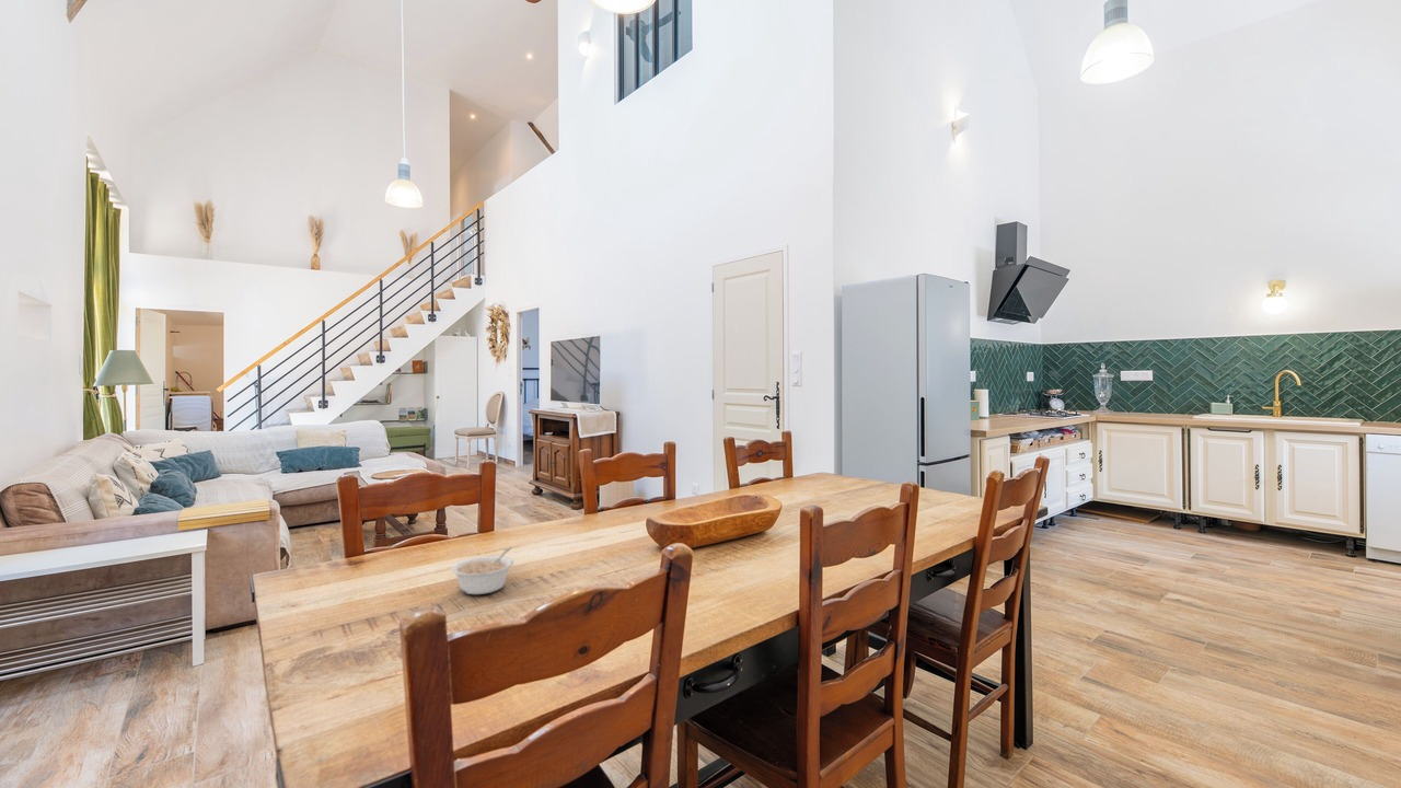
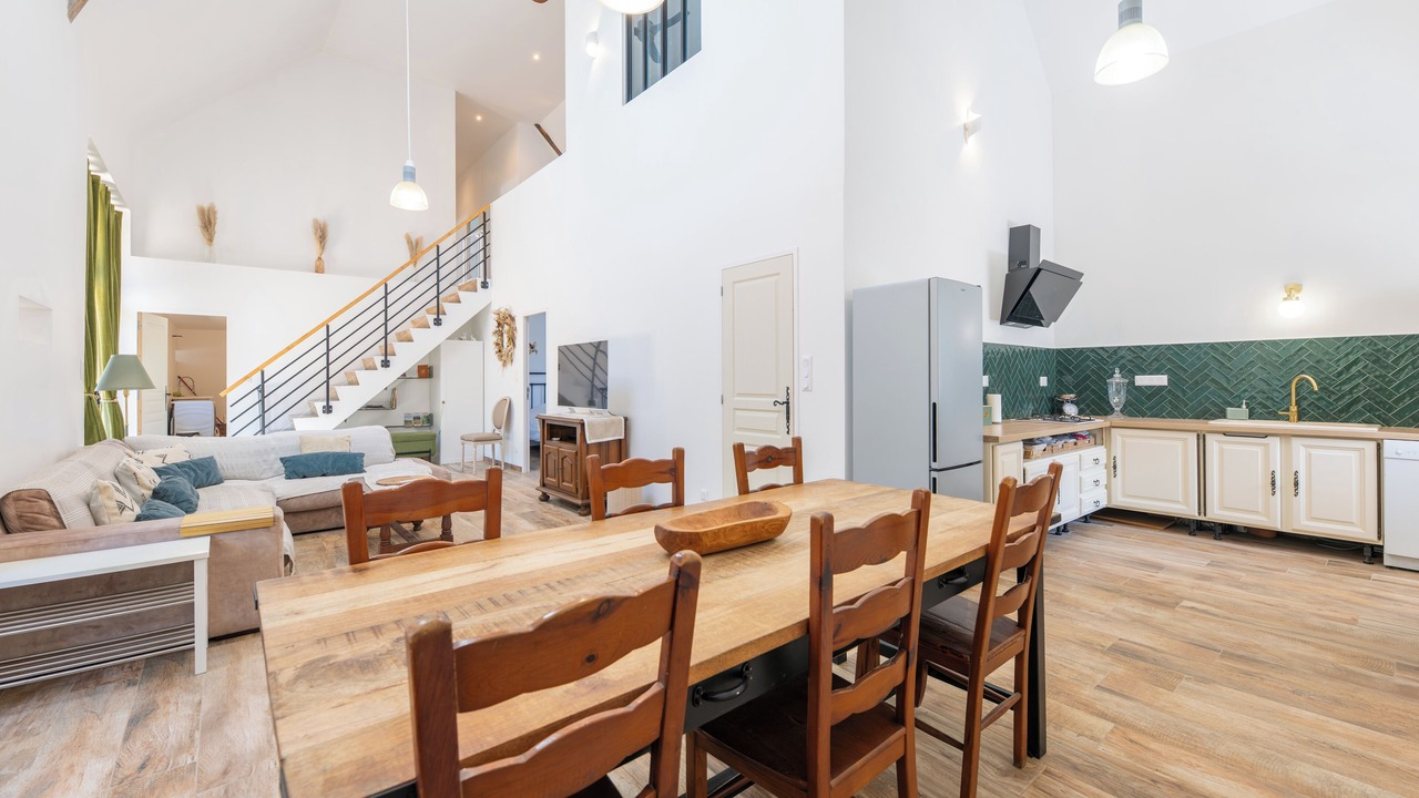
- legume (483, 572)
